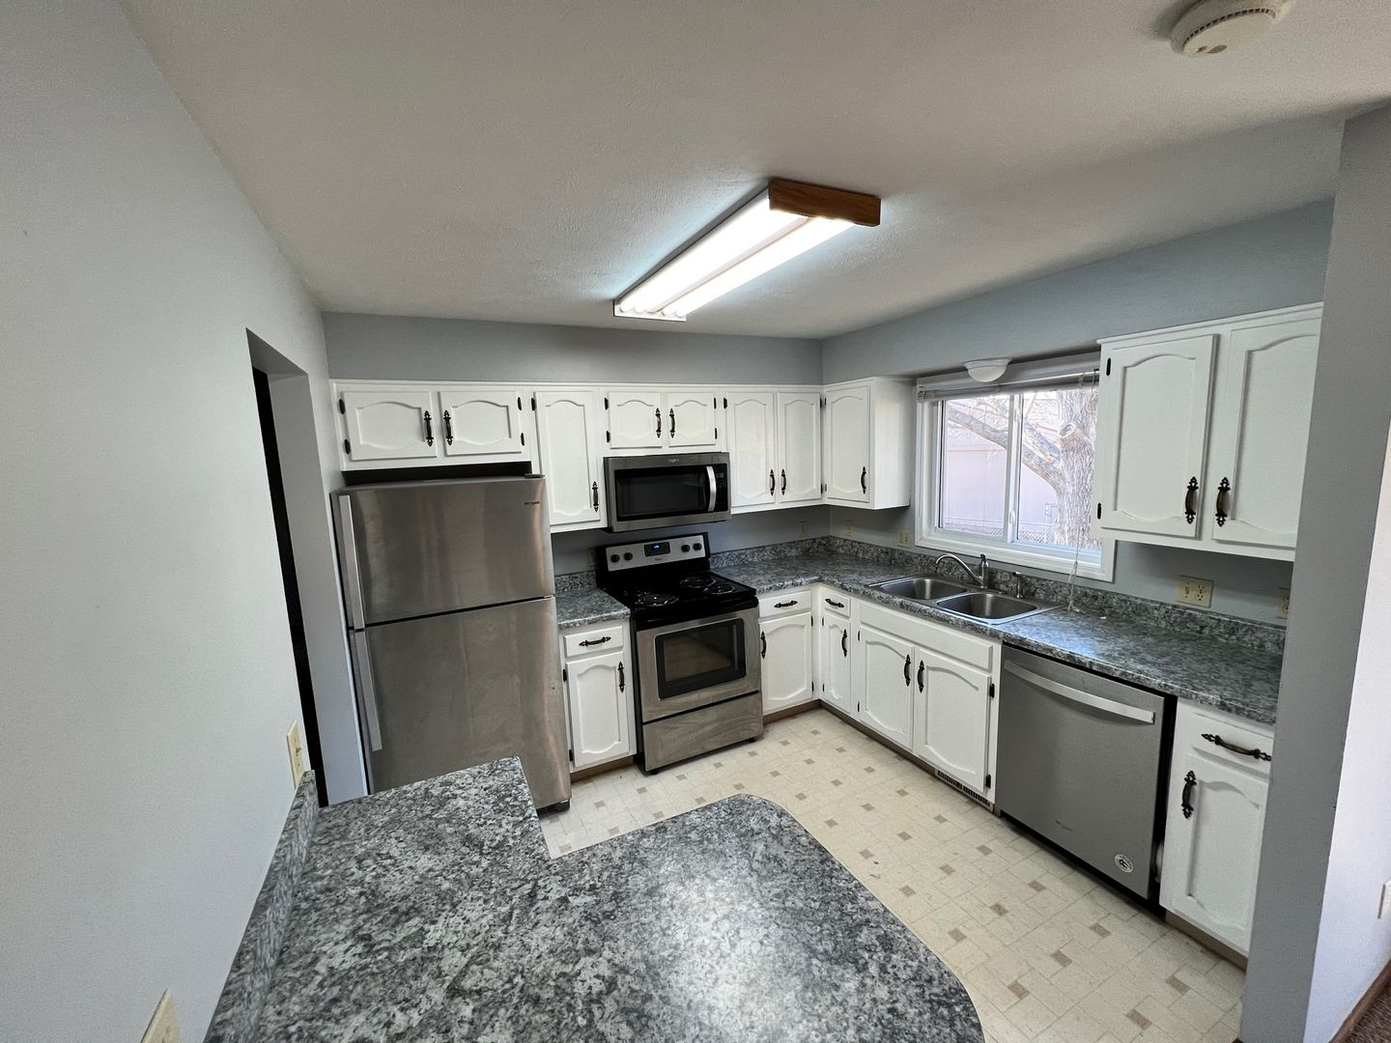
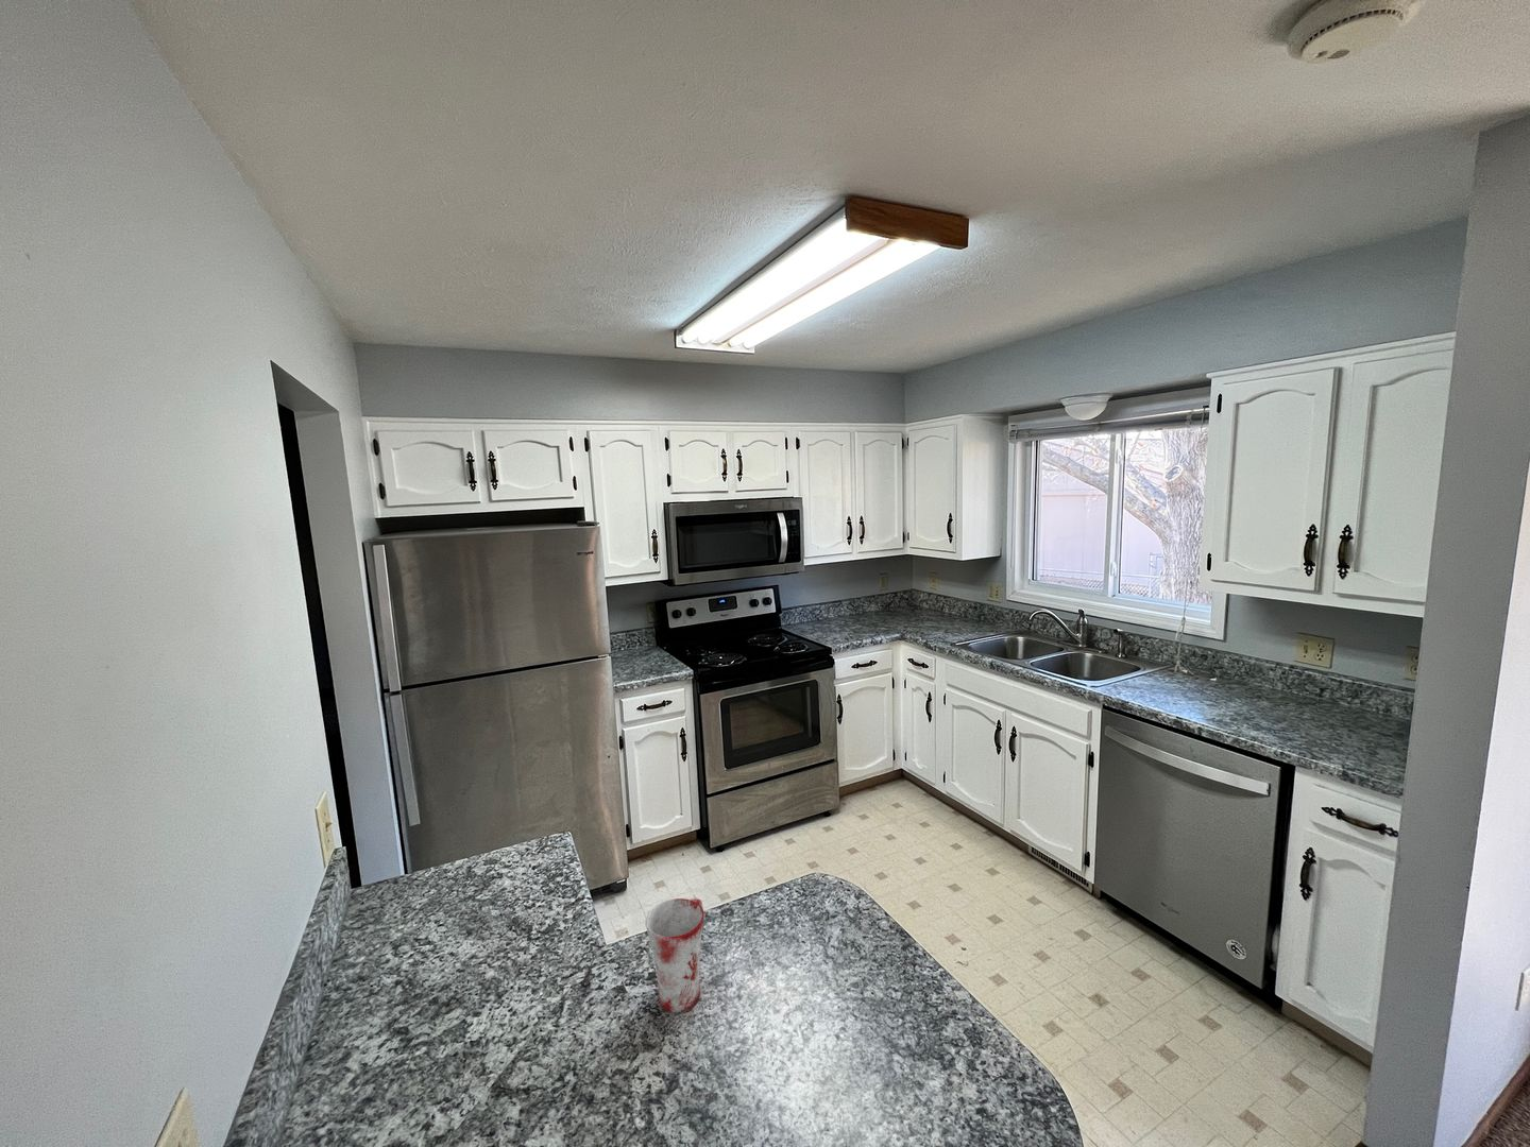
+ mug (683, 947)
